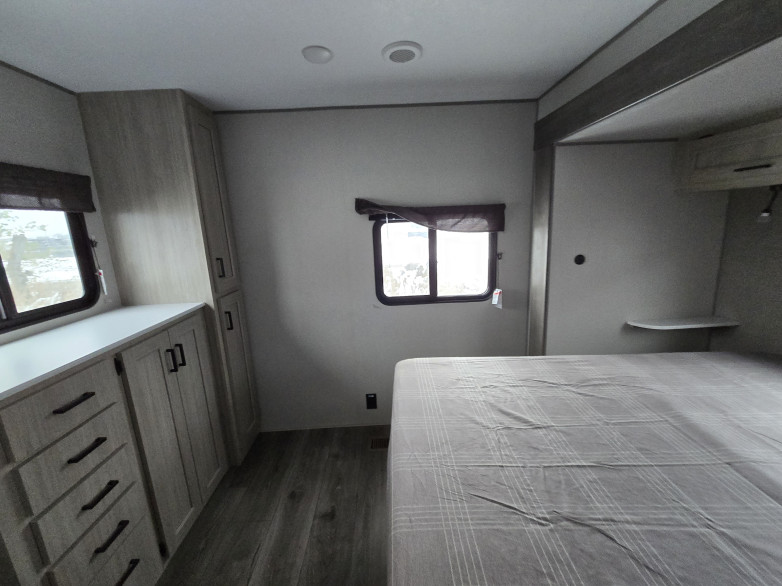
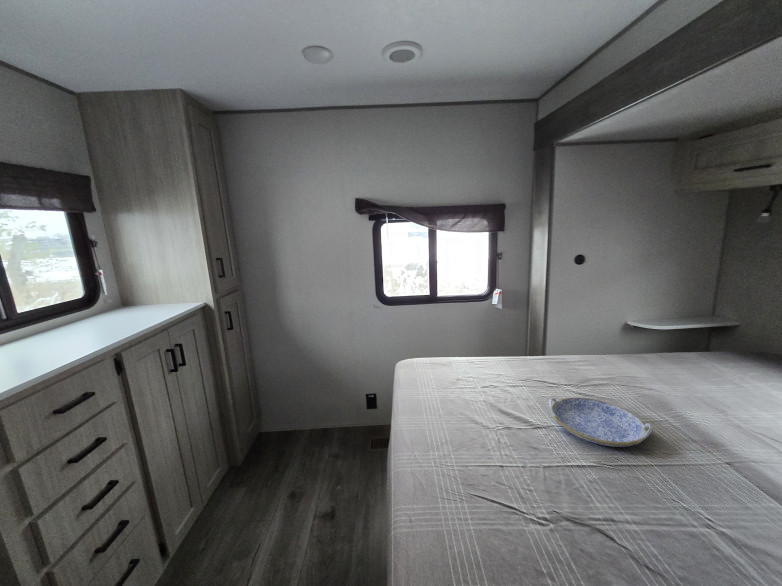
+ serving tray (595, 419)
